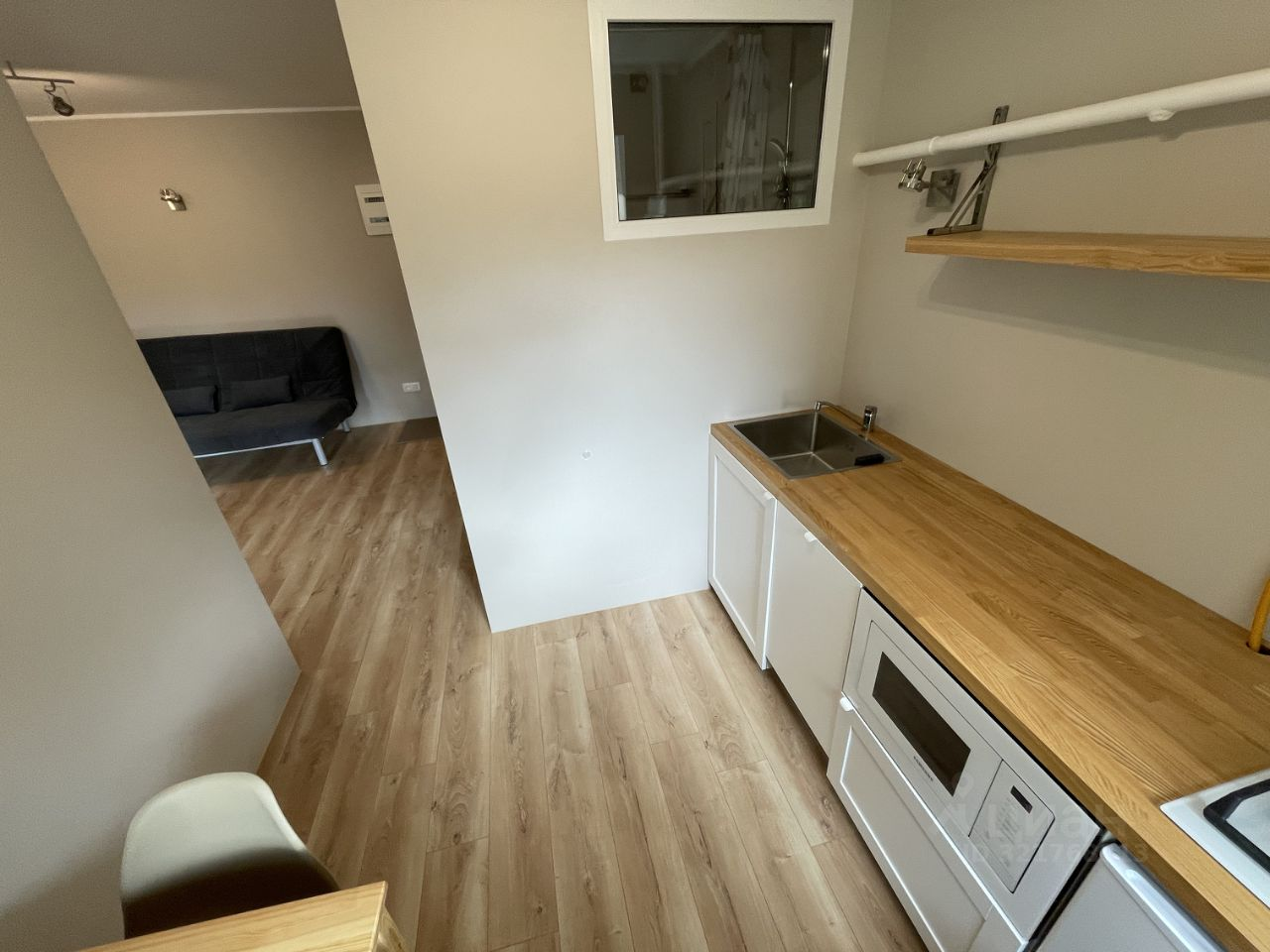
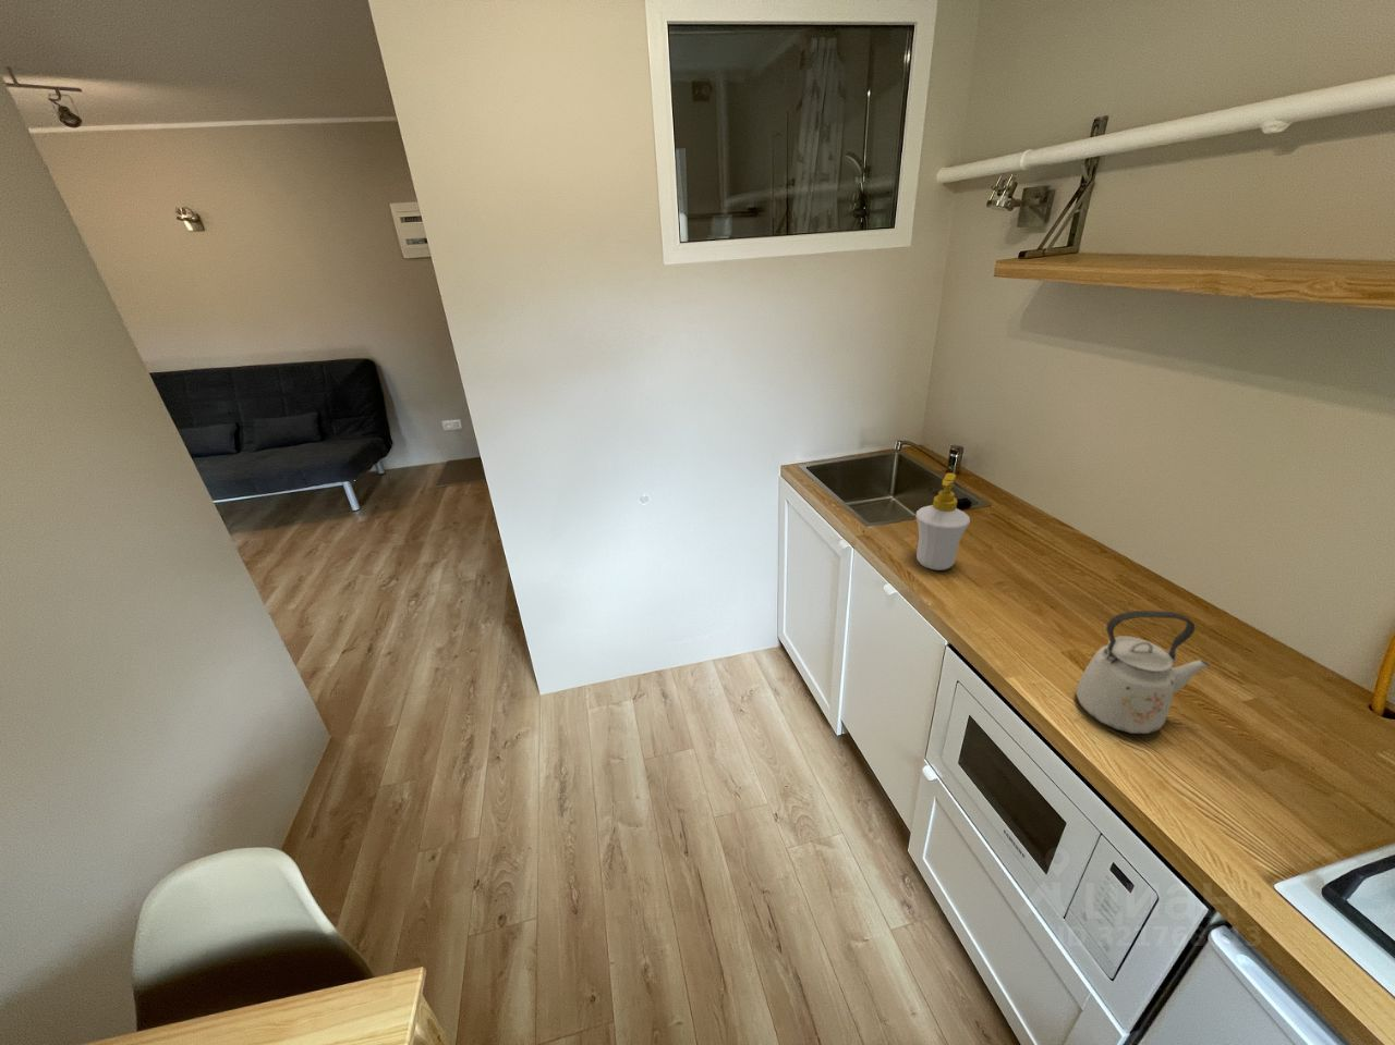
+ soap bottle (941, 520)
+ kettle (1150, 665)
